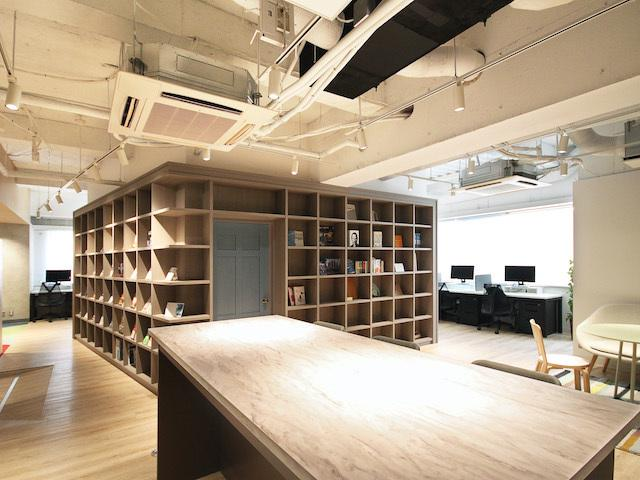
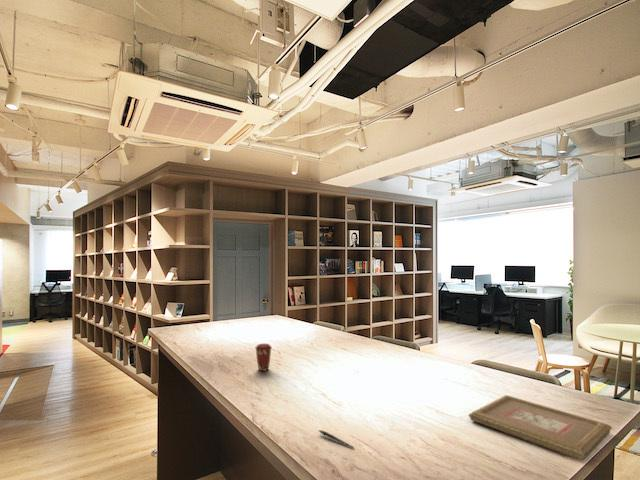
+ coffee cup (263, 357)
+ picture frame (537, 421)
+ pen (335, 438)
